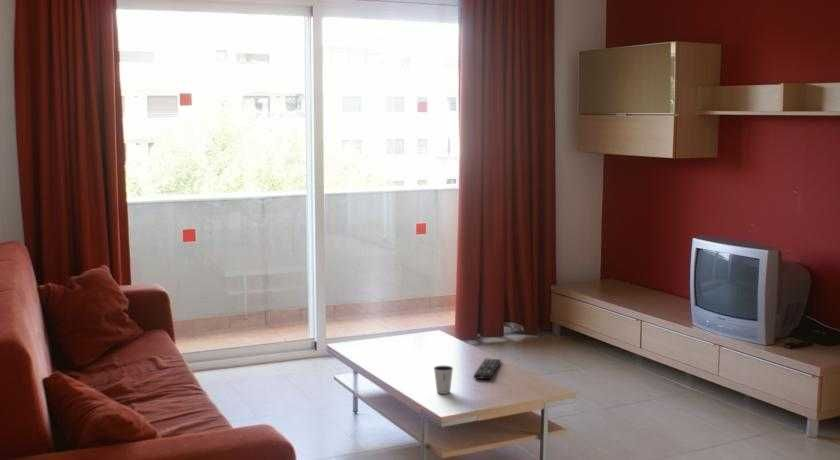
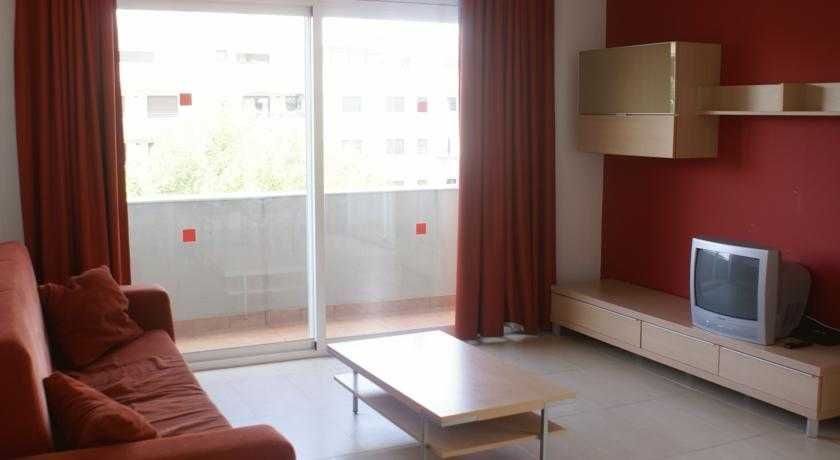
- remote control (487, 368)
- dixie cup (443, 380)
